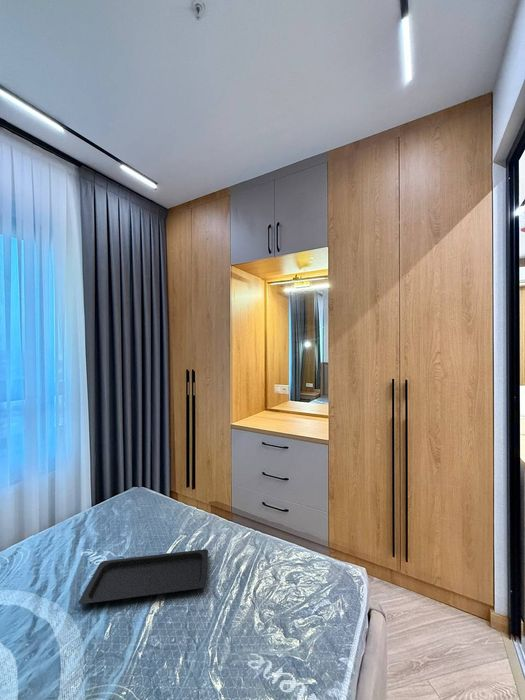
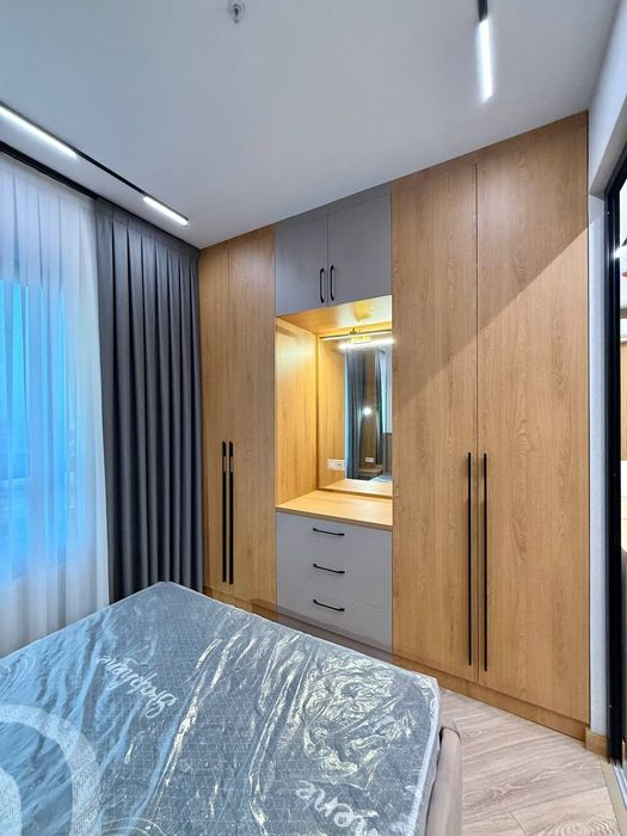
- serving tray (150, 576)
